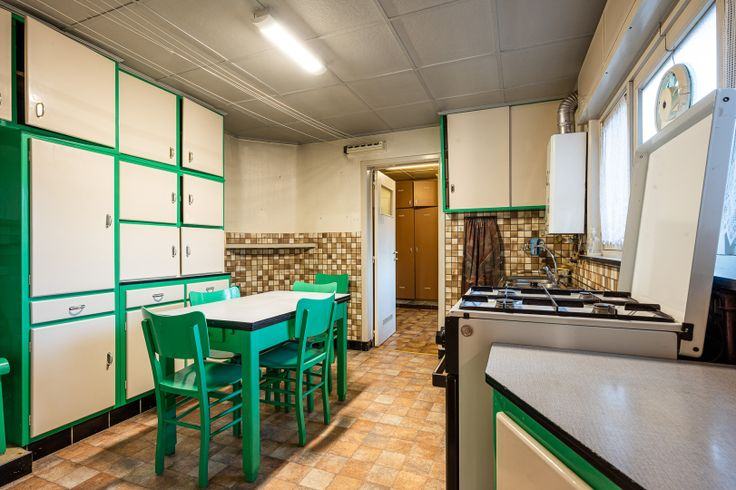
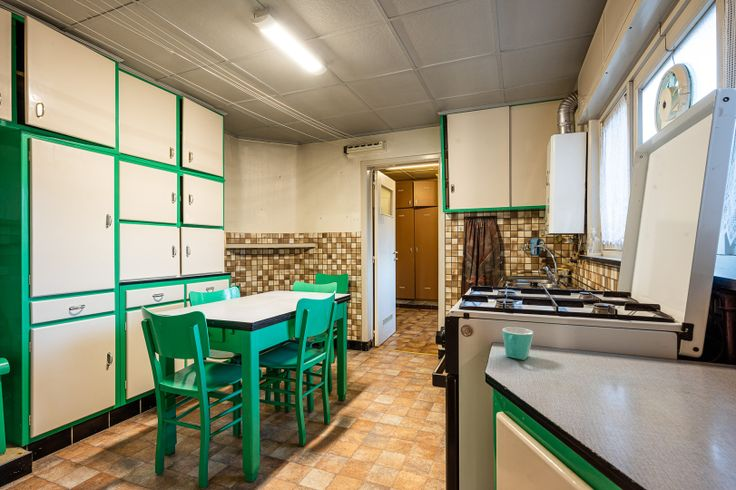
+ mug (515, 344)
